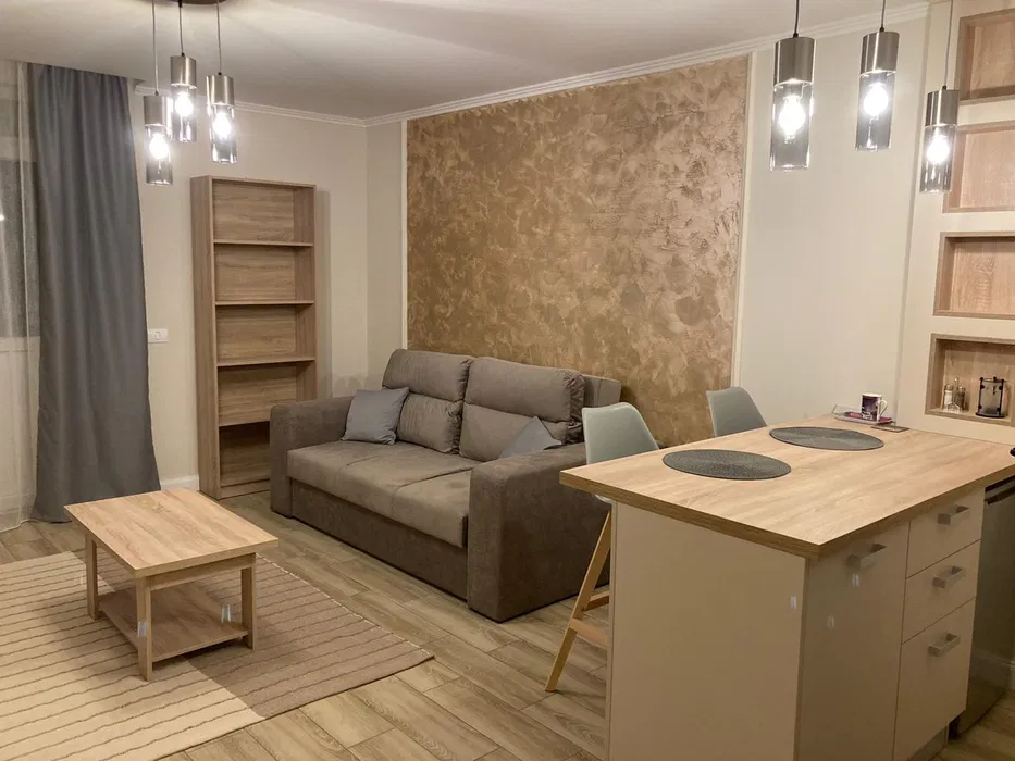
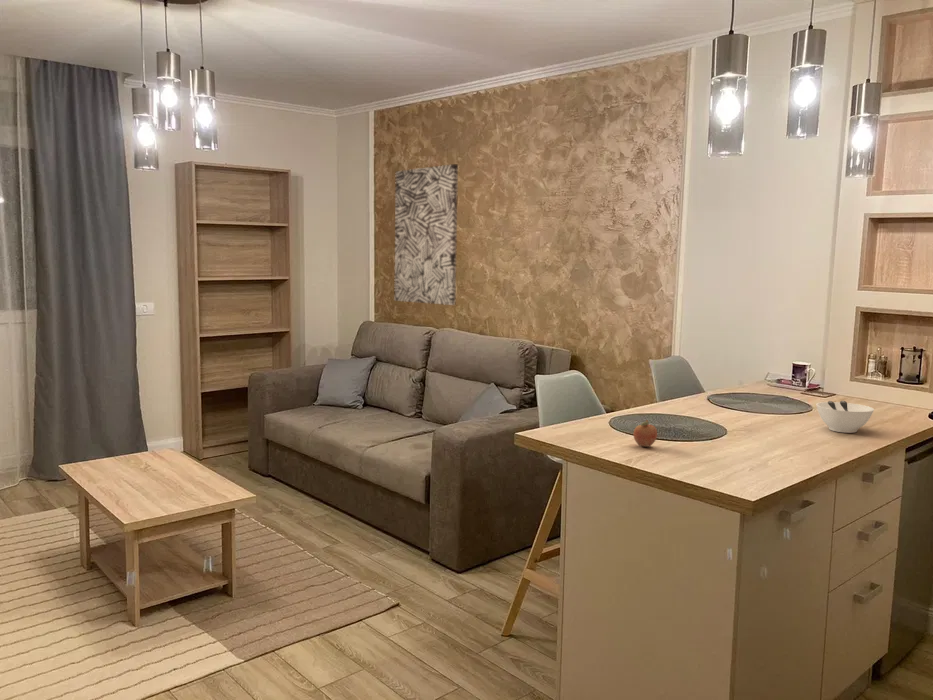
+ wall art (424, 236)
+ fruit (645, 433)
+ bowl (841, 413)
